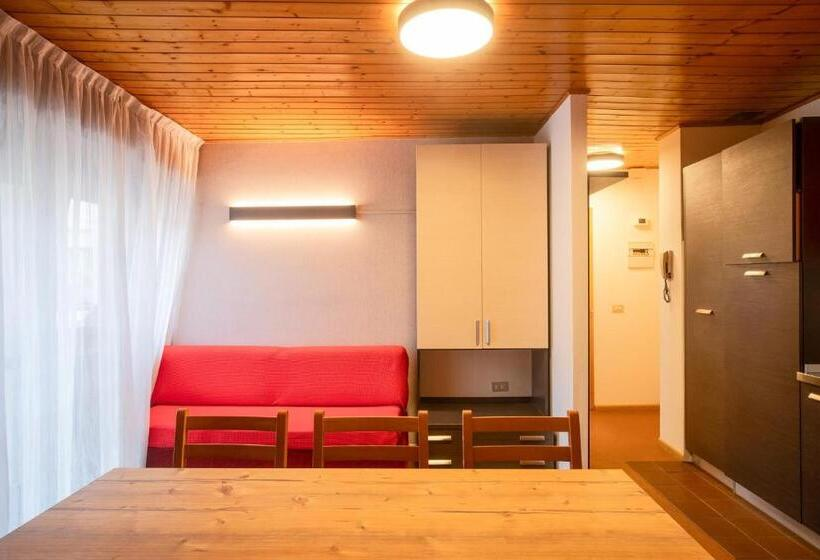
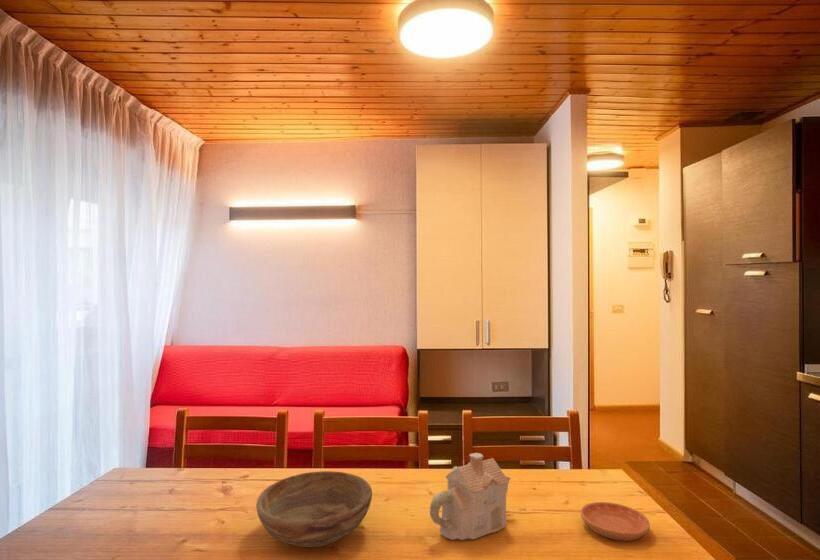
+ saucer (614, 521)
+ teapot (472, 489)
+ bowl (315, 512)
